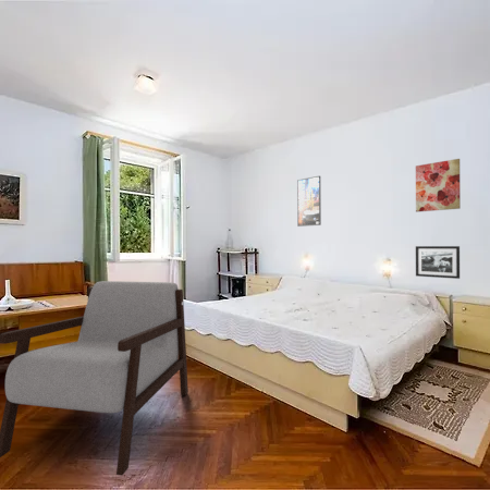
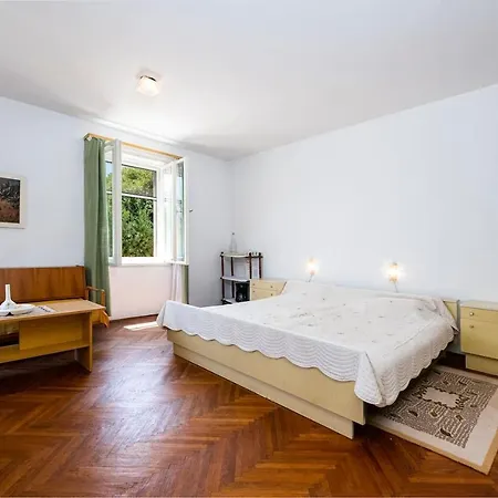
- wall art (437, 186)
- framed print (308, 201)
- picture frame (437, 261)
- armchair (108, 353)
